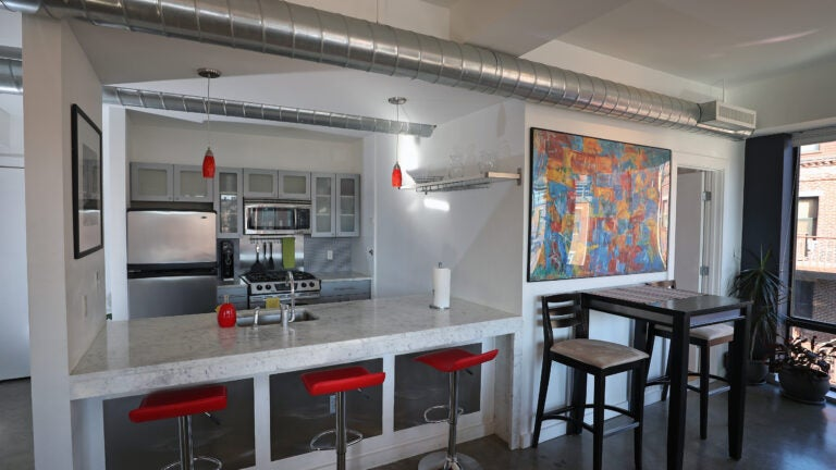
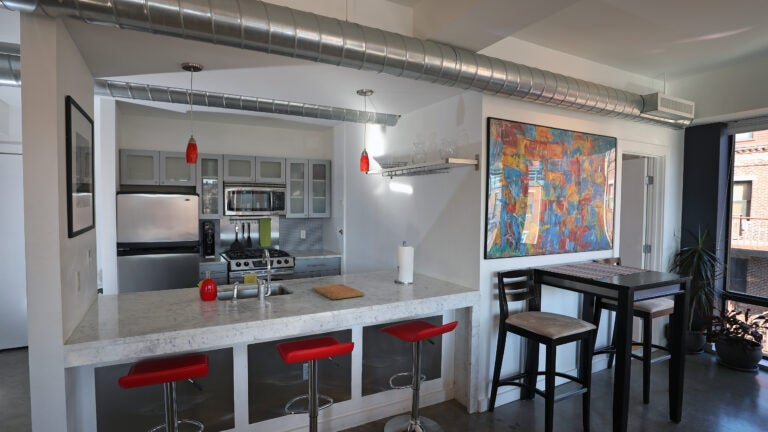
+ cutting board (337, 291)
